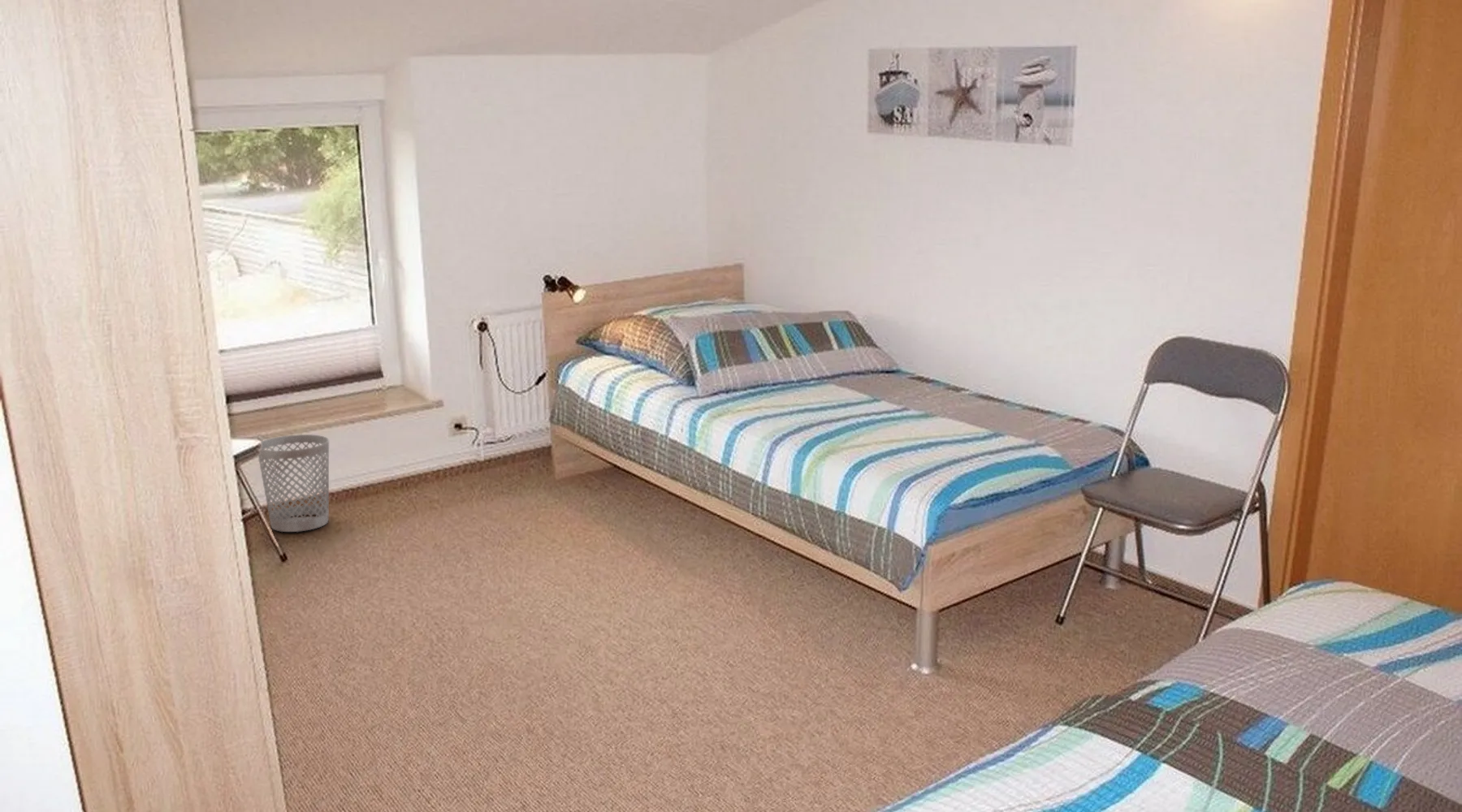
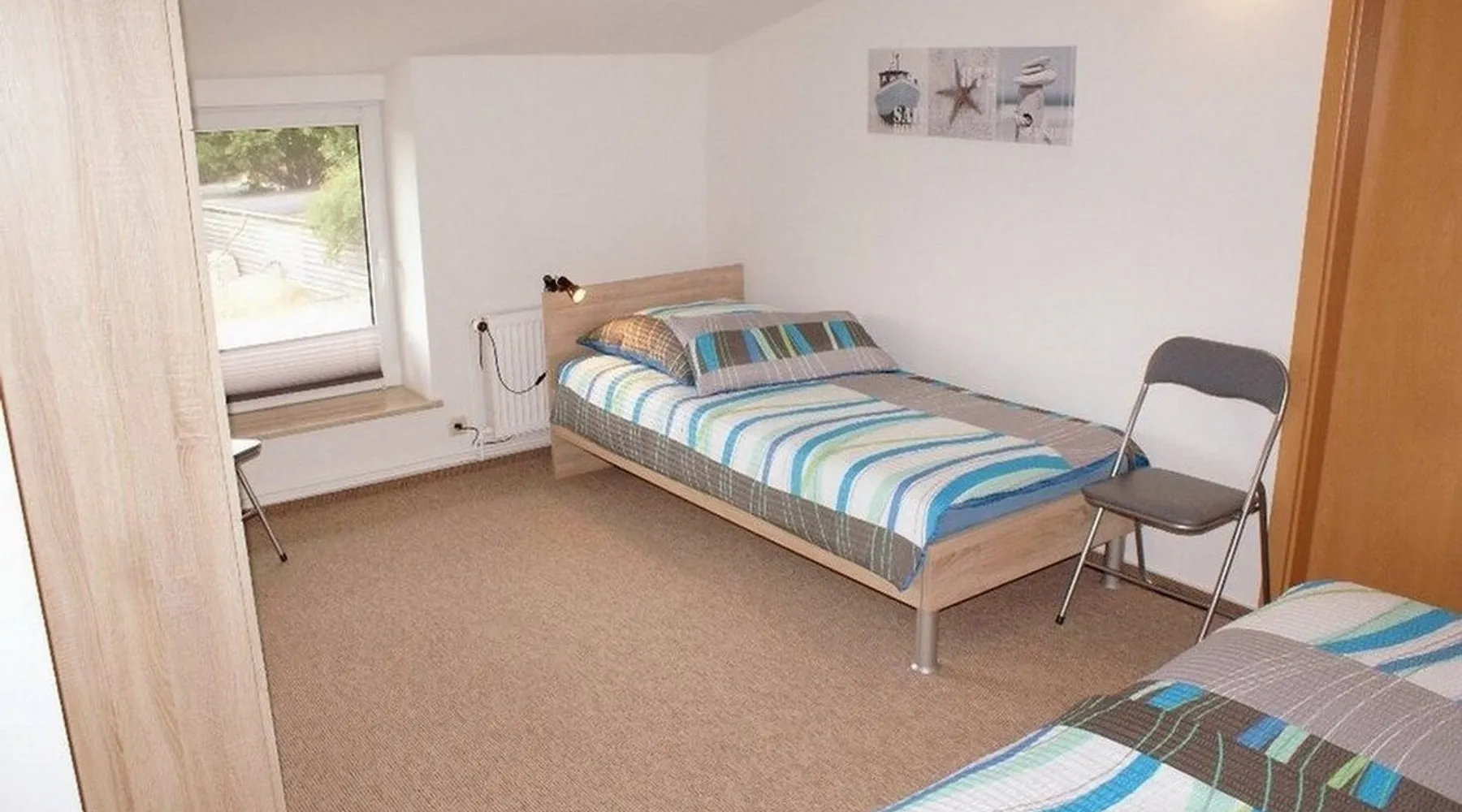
- wastebasket (296, 483)
